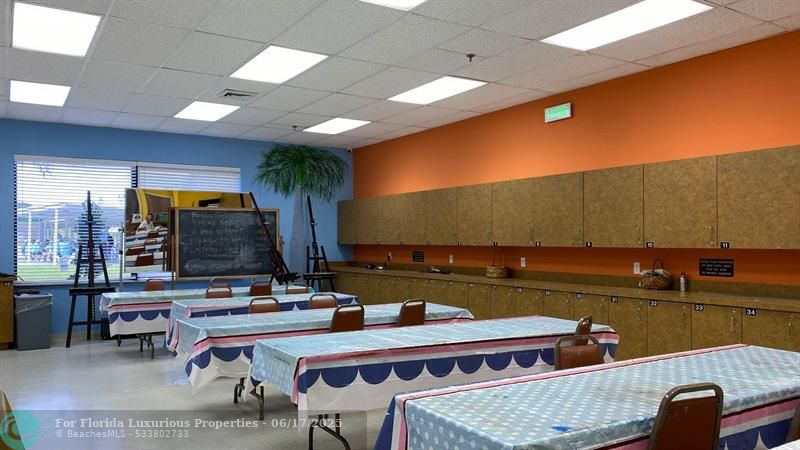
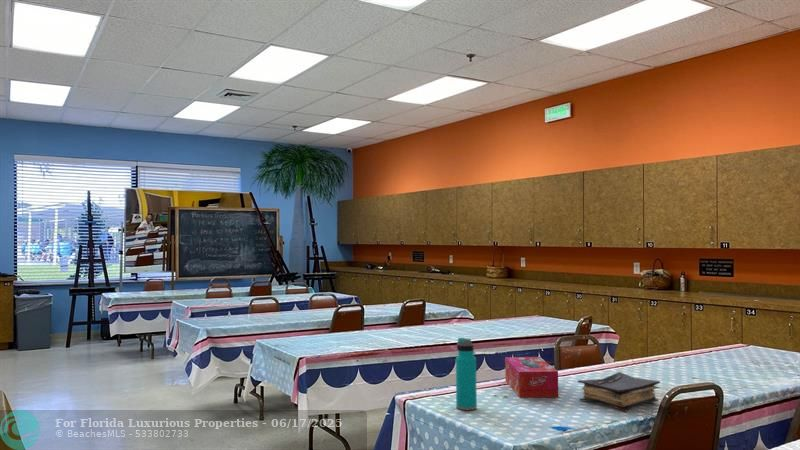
+ water bottle (466, 373)
+ tissue box (530, 376)
+ book (620, 391)
